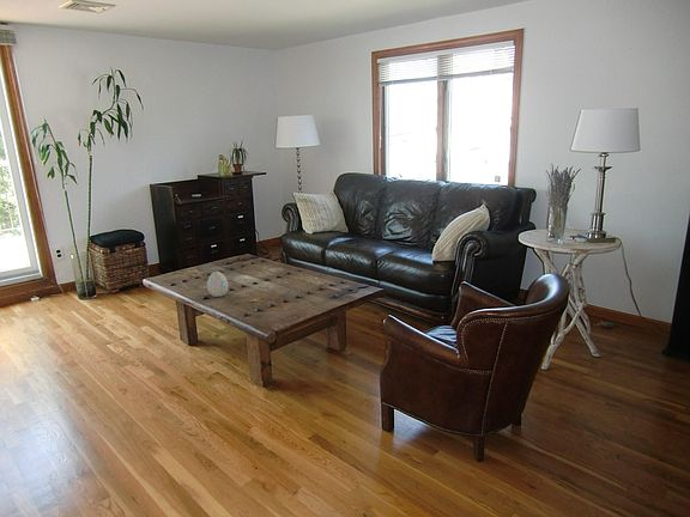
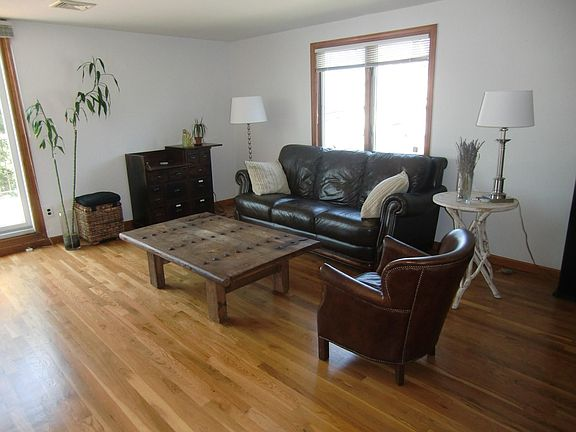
- decorative egg (217, 282)
